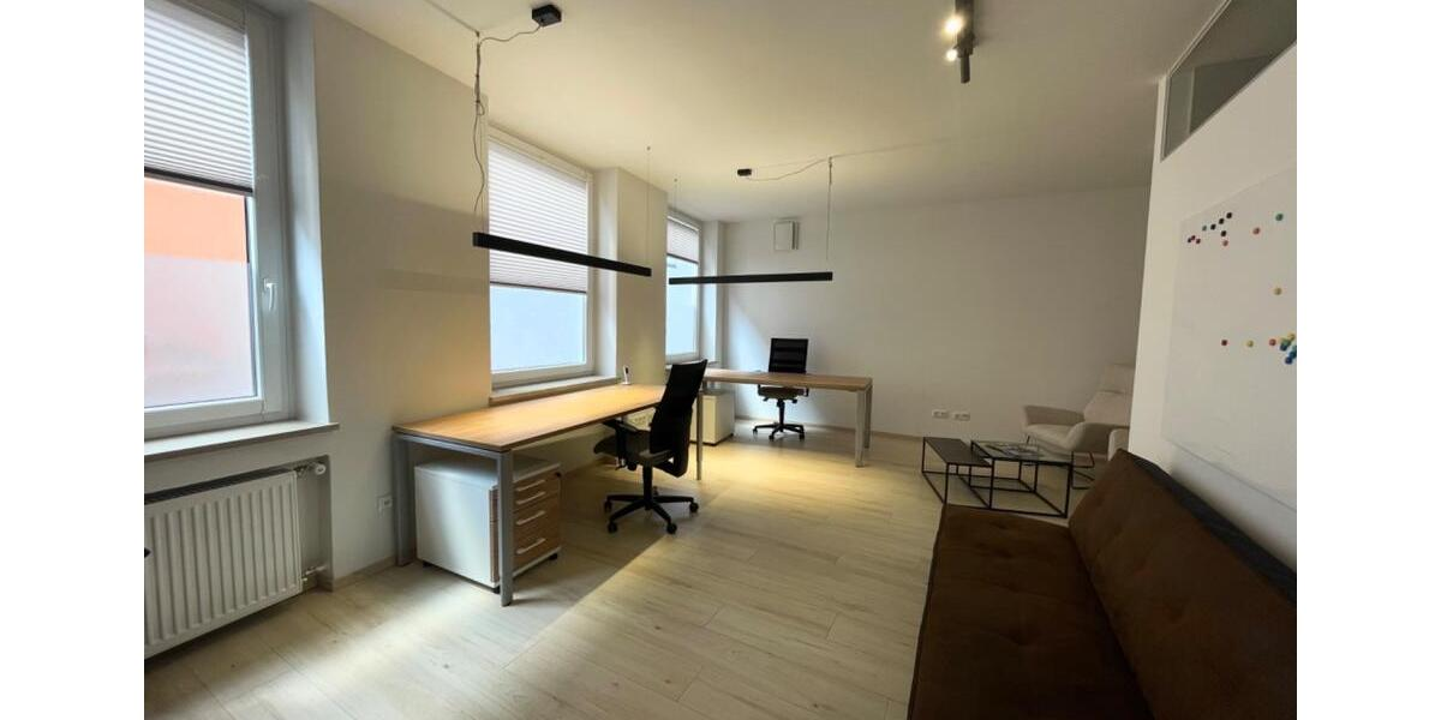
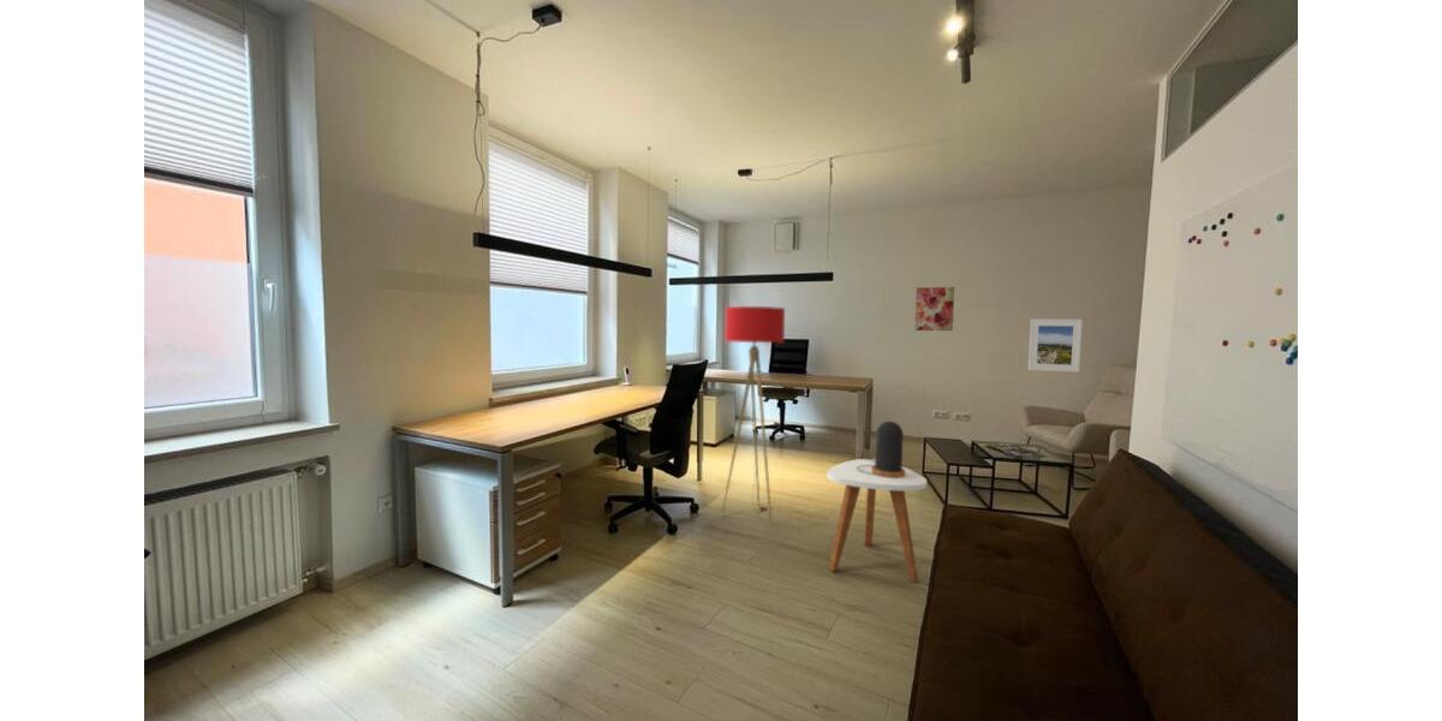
+ wall art (934, 309)
+ table lamp (876, 442)
+ side table (872, 519)
+ floor lamp (752, 412)
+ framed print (1054, 345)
